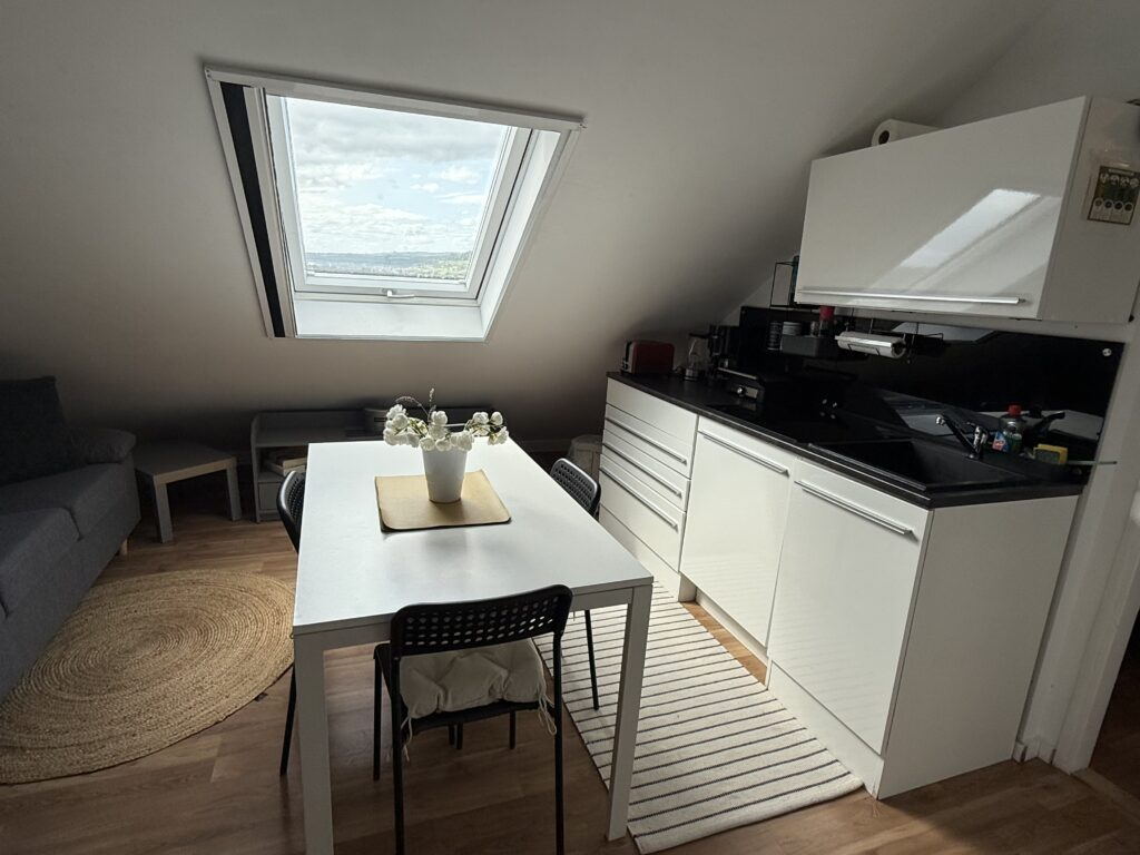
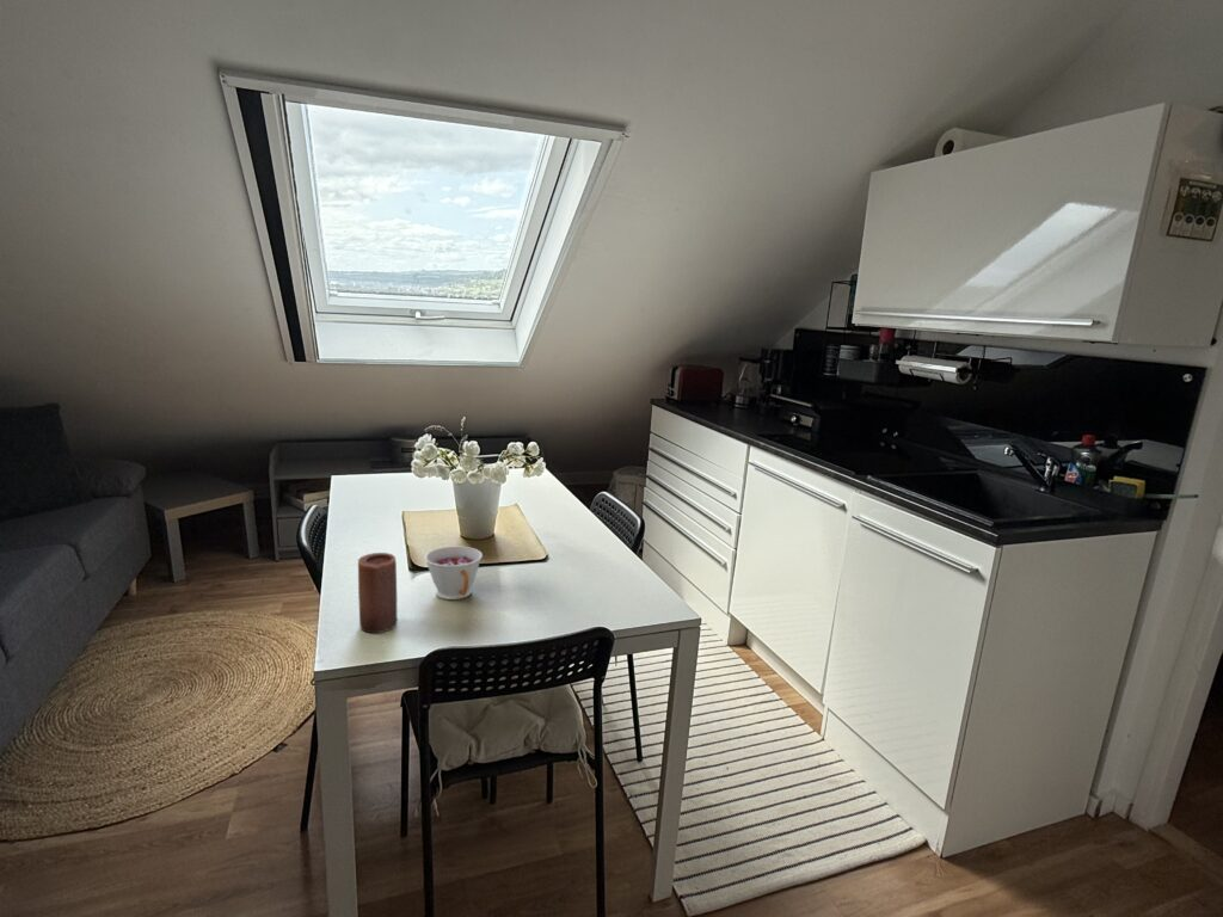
+ candle (377, 591)
+ teacup (455, 574)
